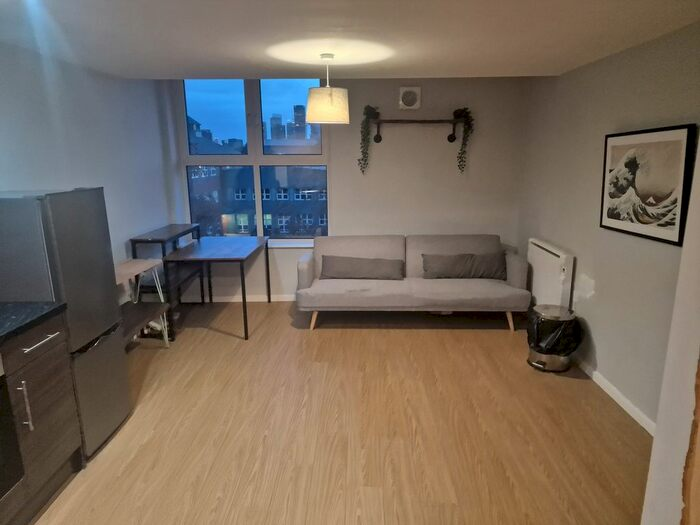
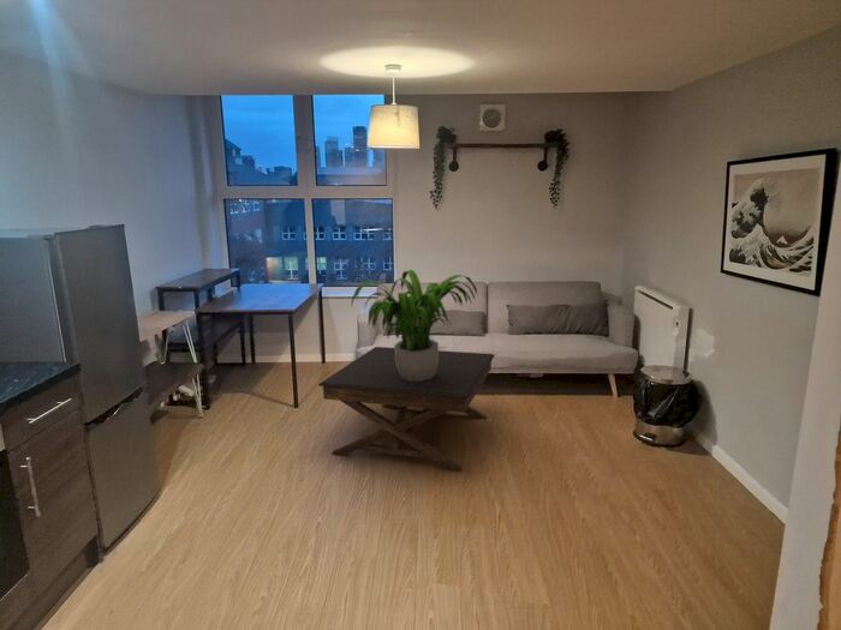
+ potted plant (413, 326)
+ coffee table (414, 401)
